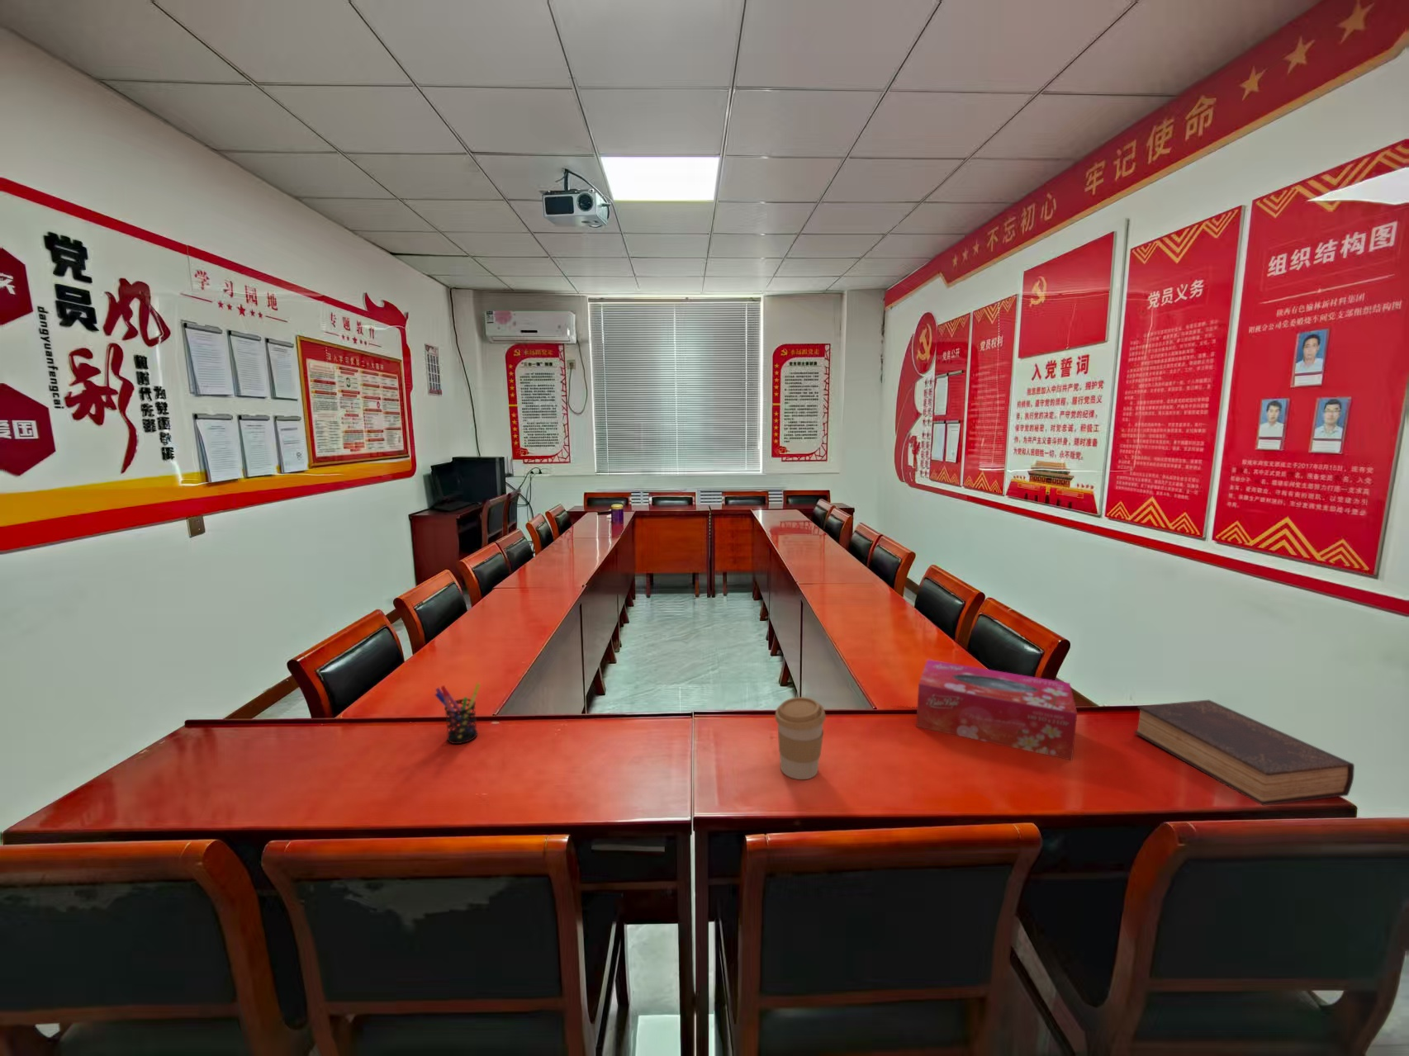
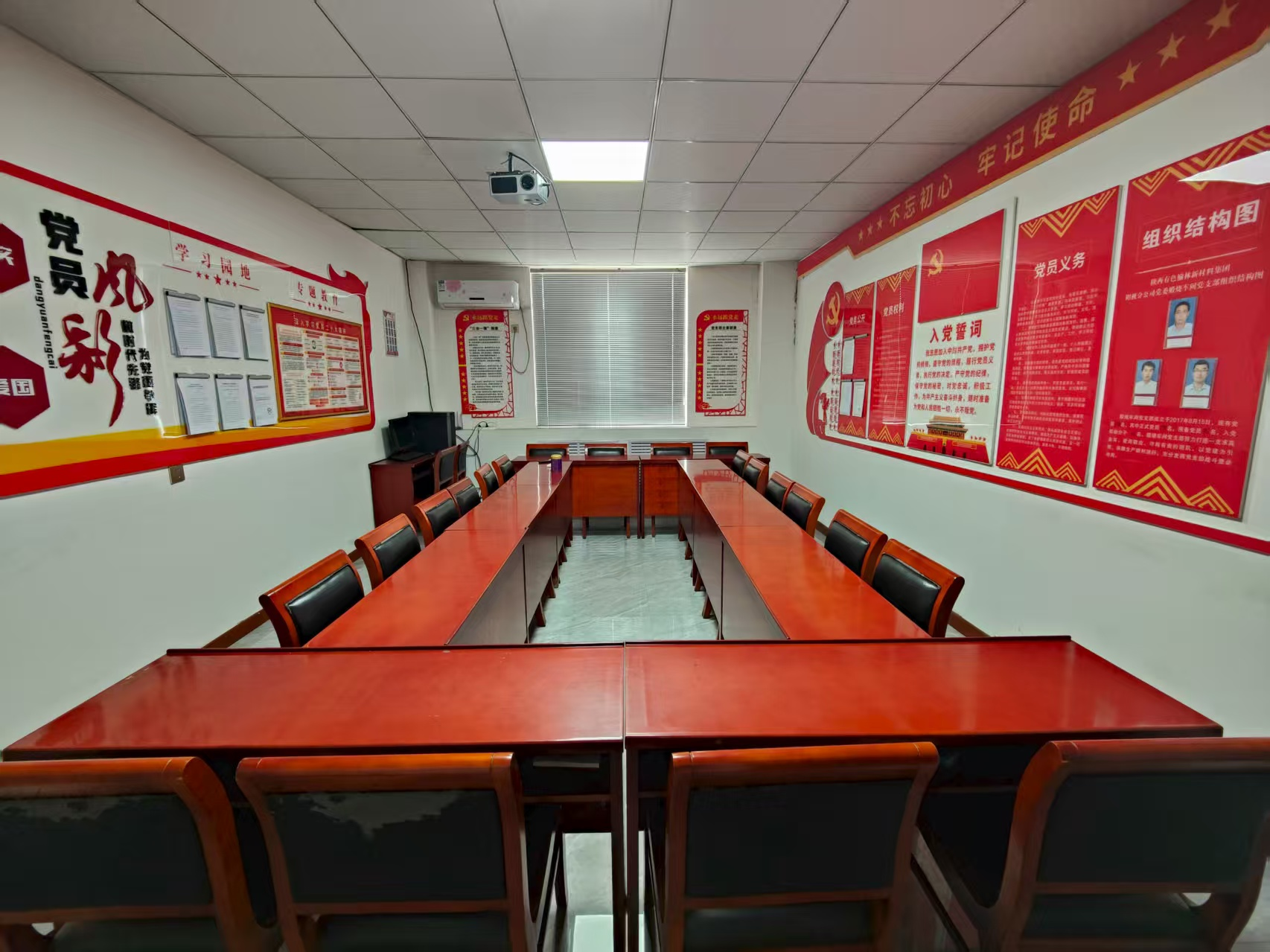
- pen holder (459, 711)
- tissue box (992, 704)
- coffee cup (800, 737)
- book (1233, 747)
